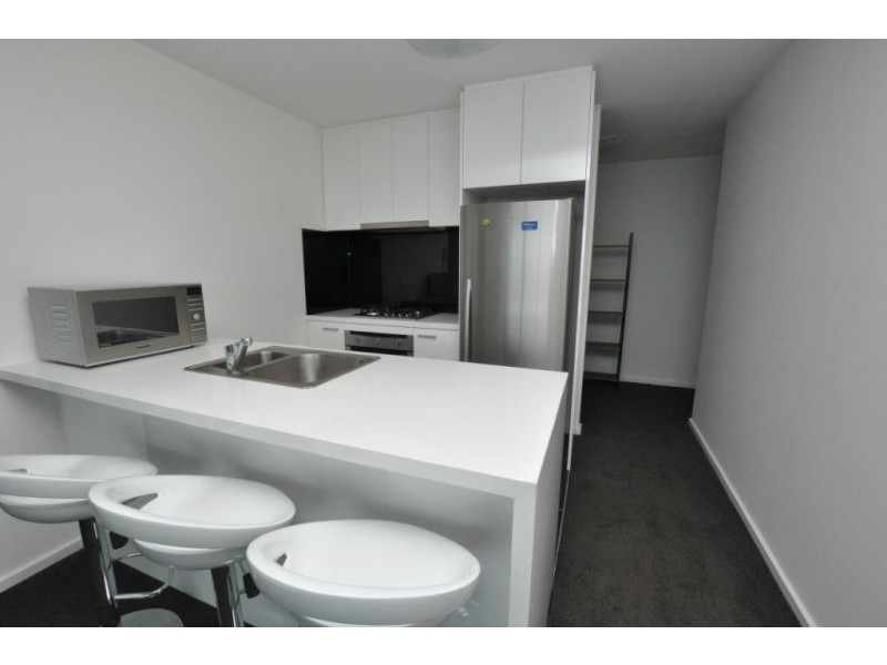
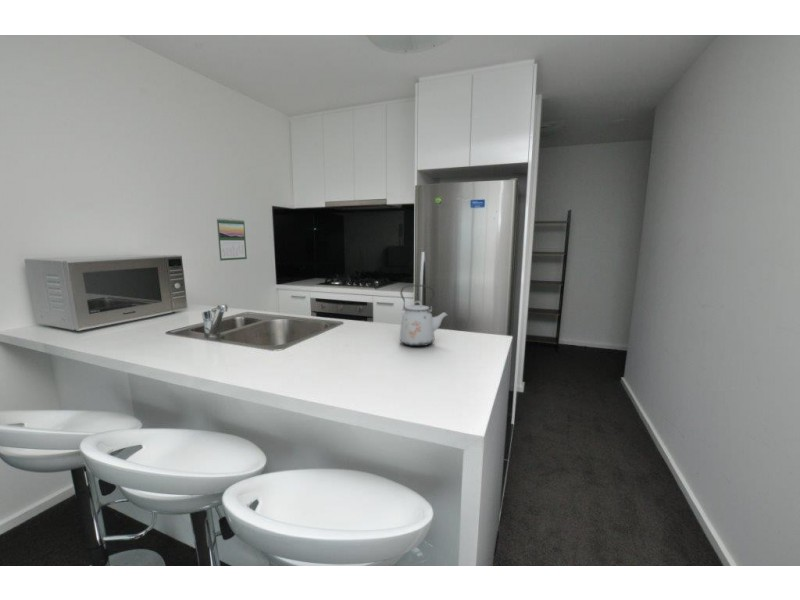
+ kettle (423, 314)
+ calendar (232, 239)
